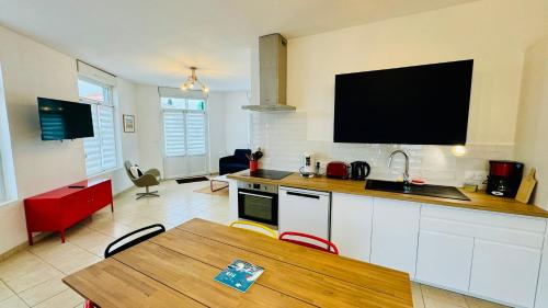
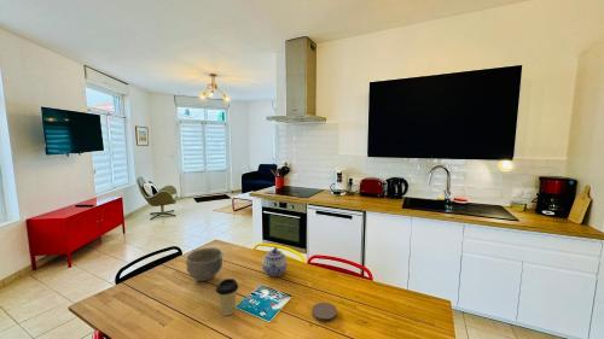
+ coffee cup (227, 297)
+ teapot (274, 261)
+ coaster (324, 311)
+ bowl (205, 265)
